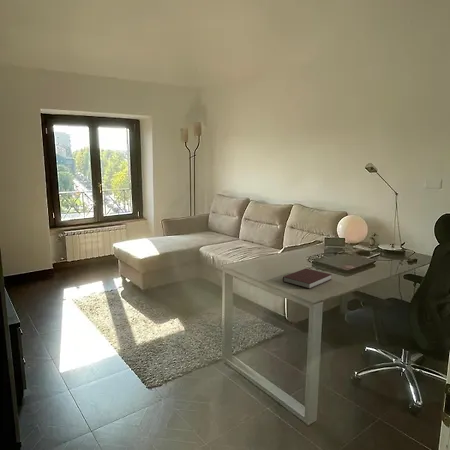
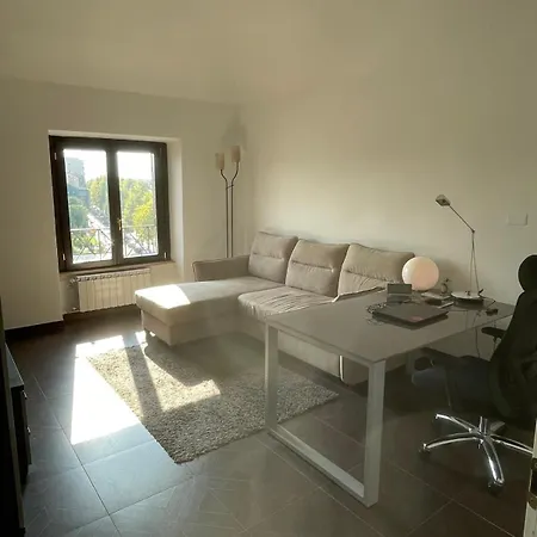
- notebook (307, 277)
